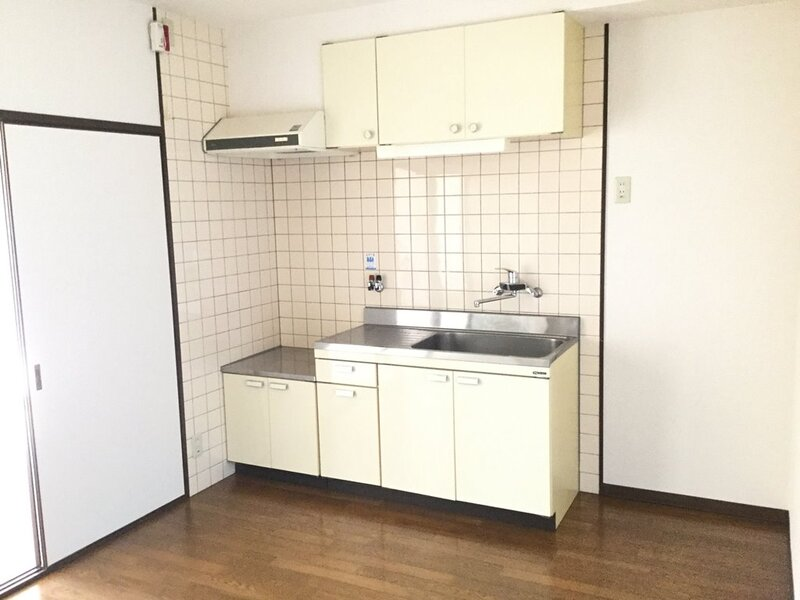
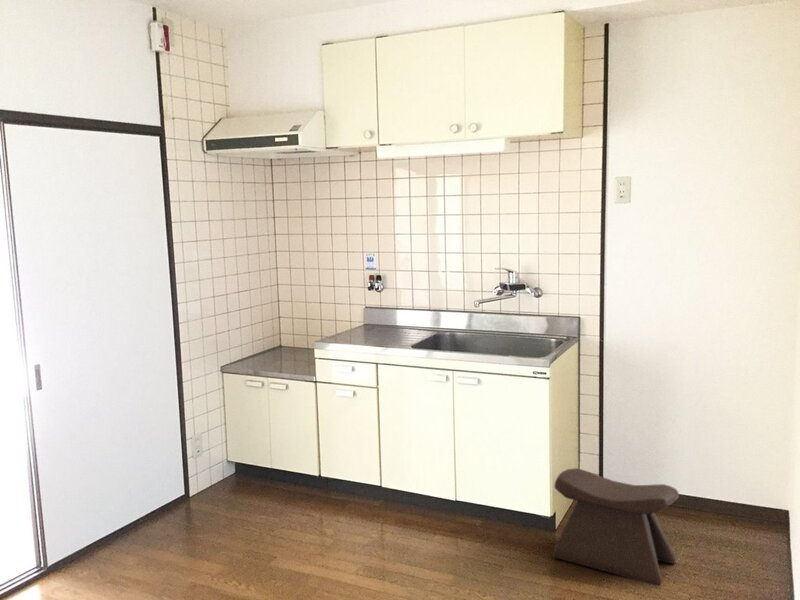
+ stool (613, 521)
